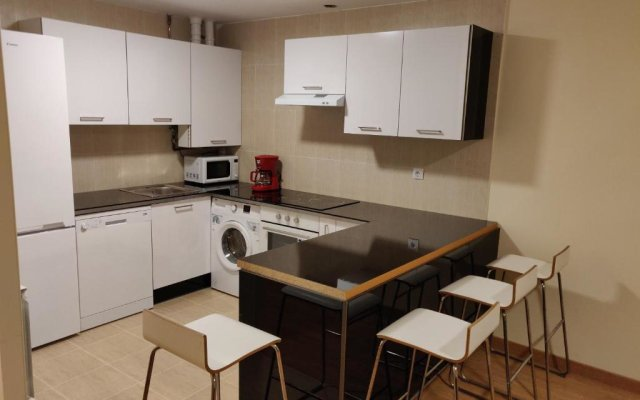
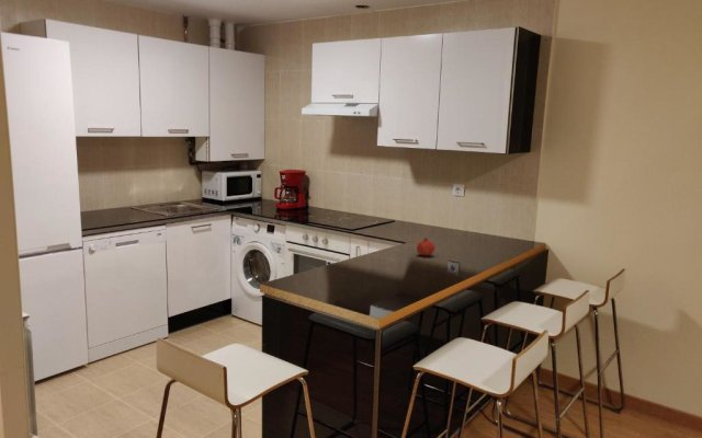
+ fruit (424, 246)
